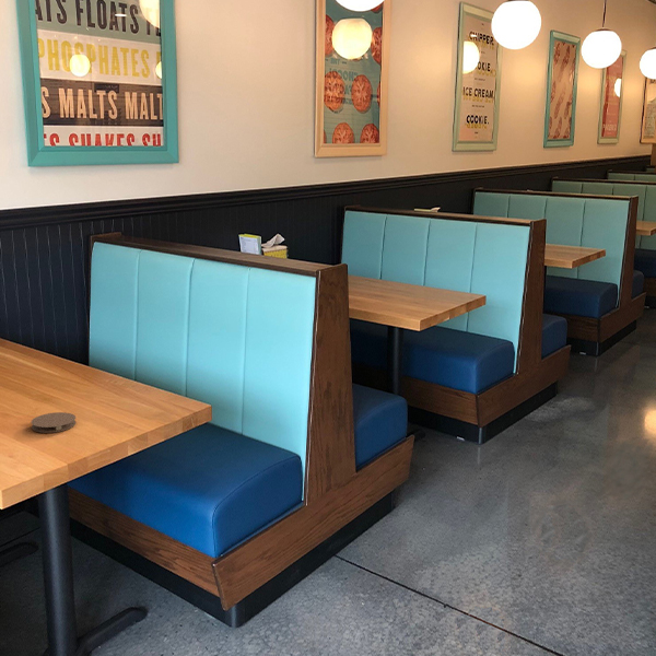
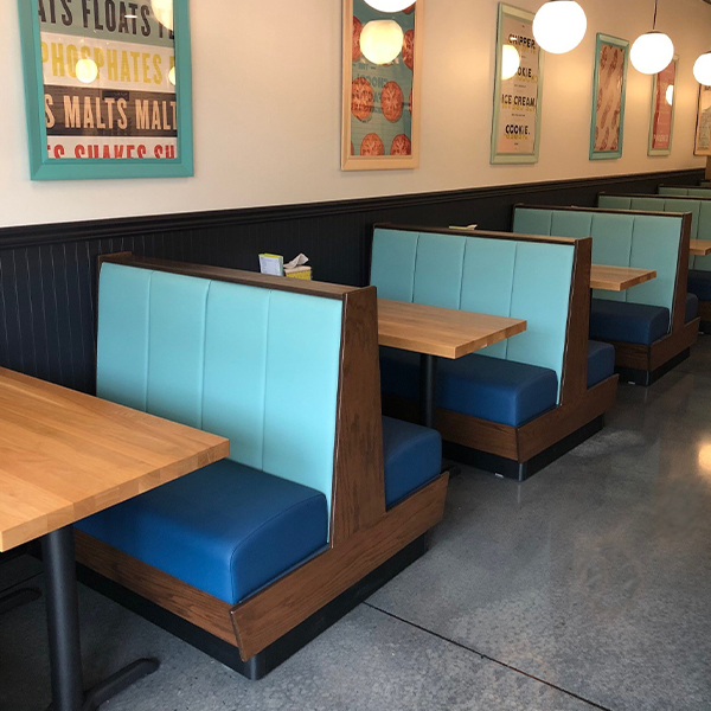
- coaster (54, 422)
